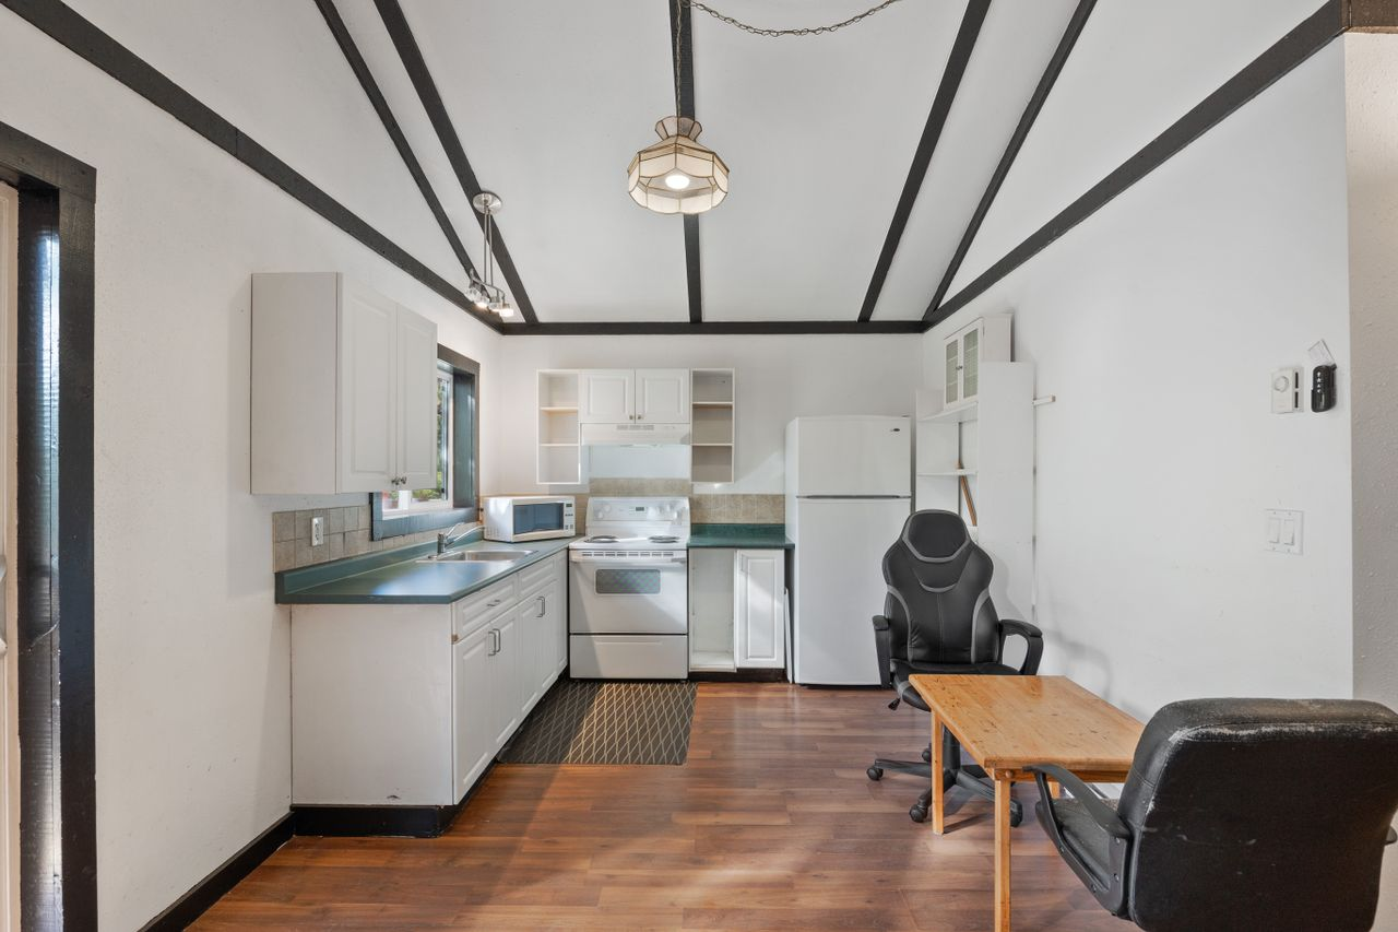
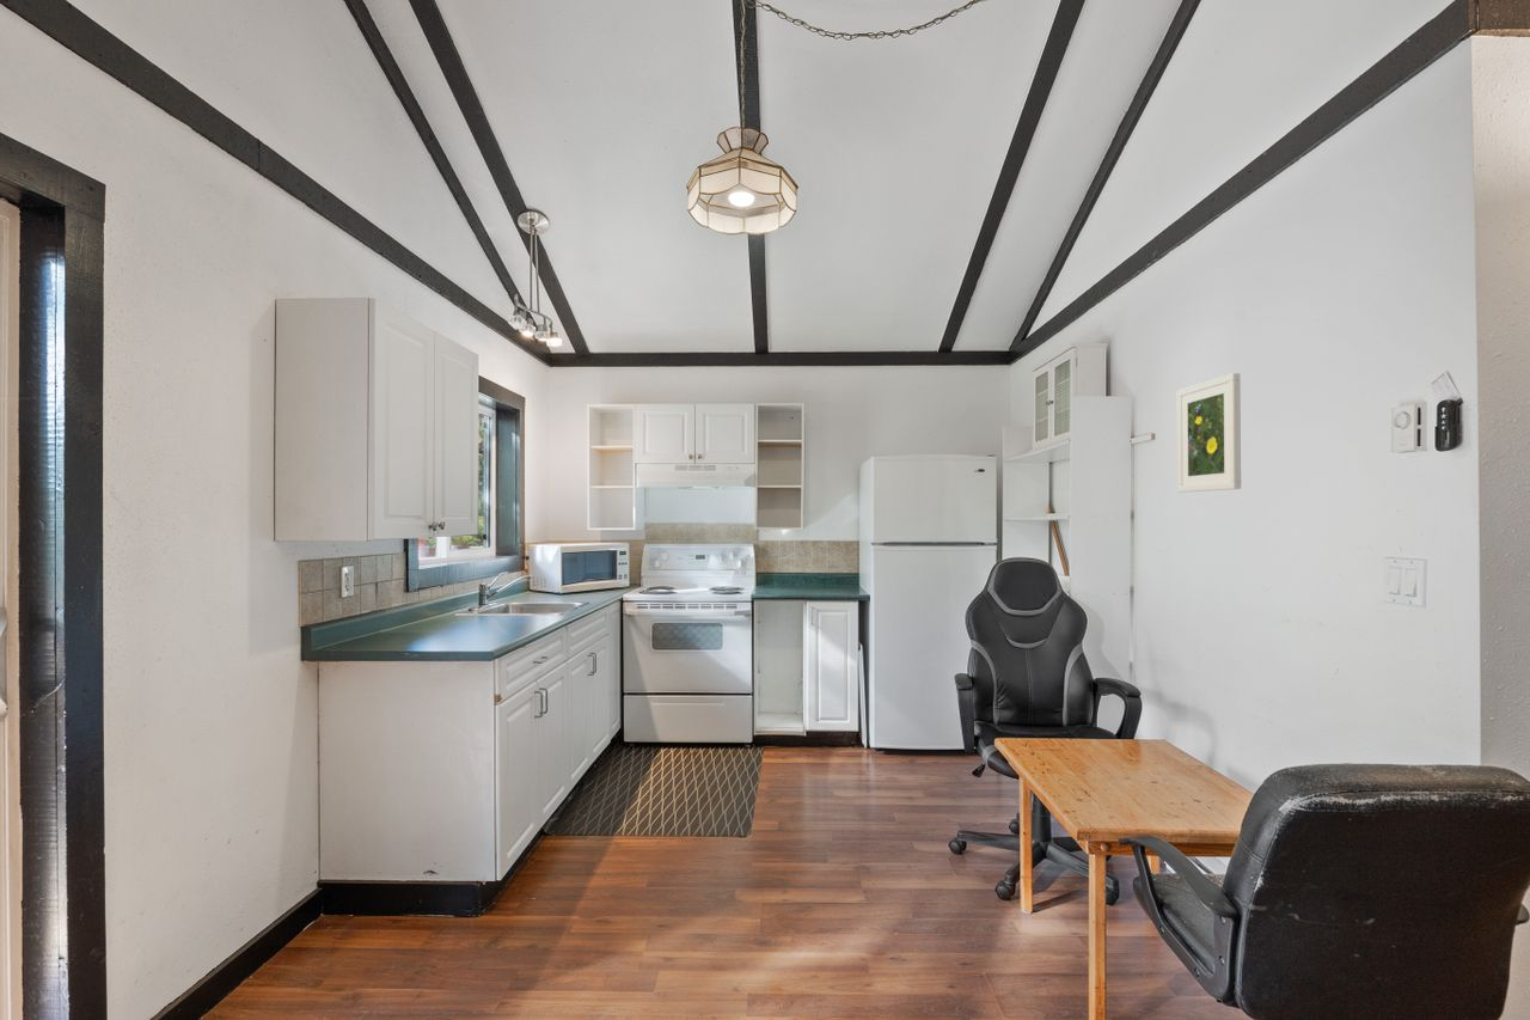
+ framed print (1206, 436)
